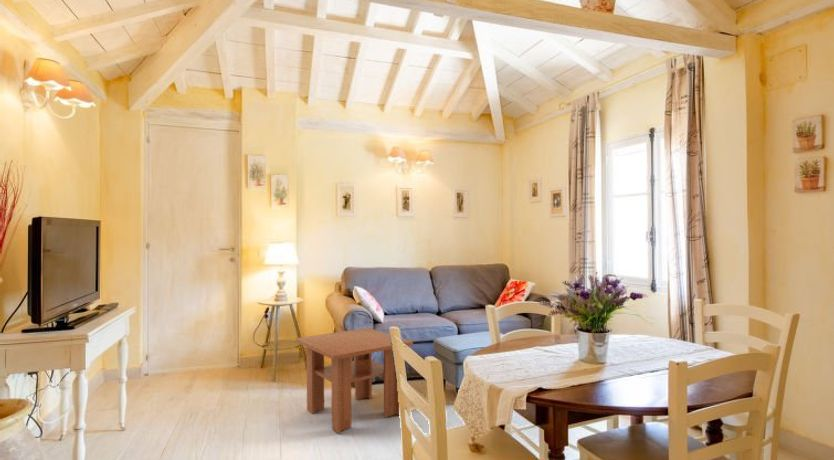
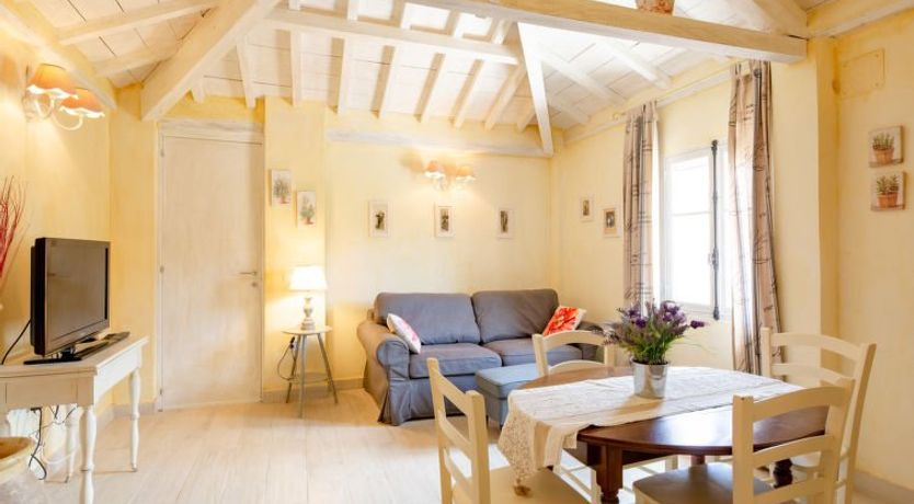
- coffee table (353, 376)
